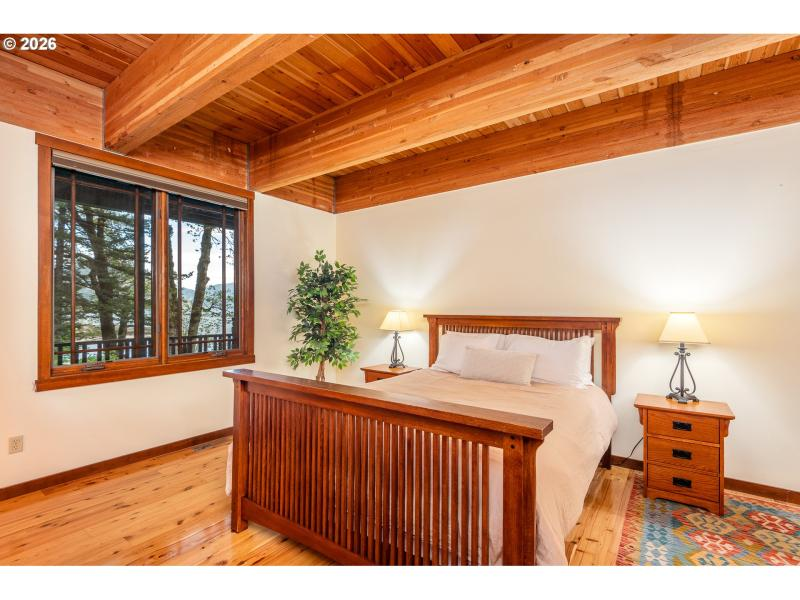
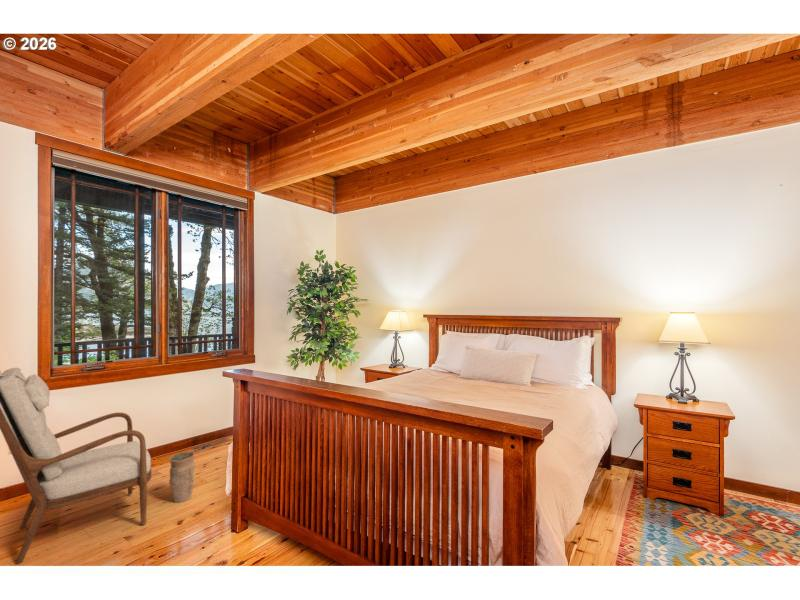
+ armchair (75, 448)
+ vase (182, 477)
